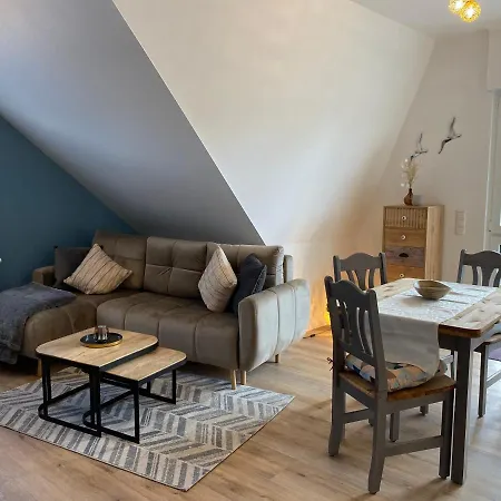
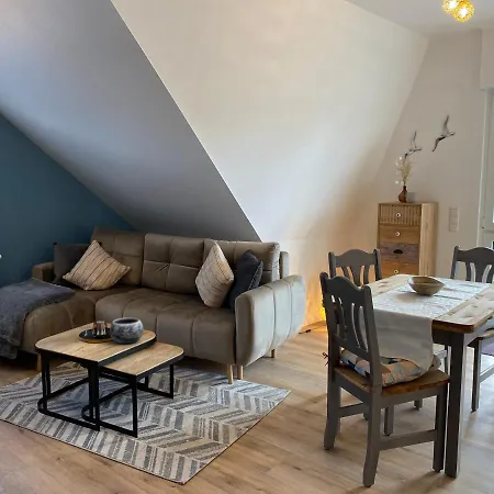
+ decorative bowl (126, 330)
